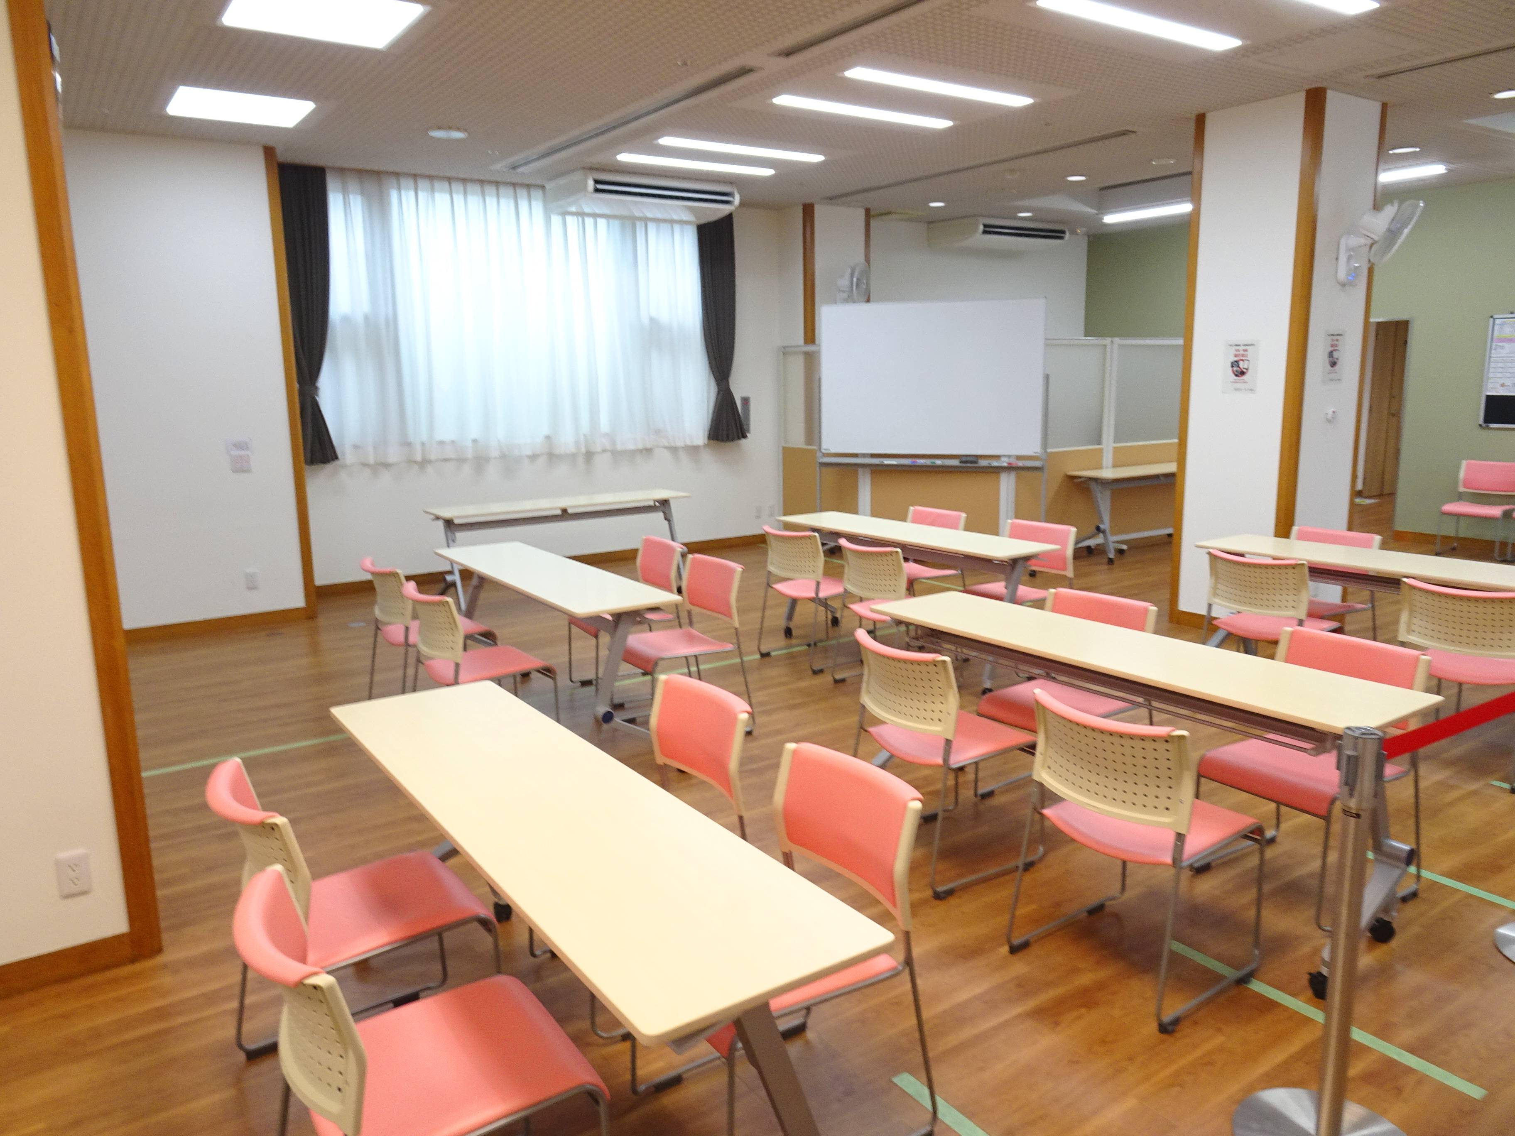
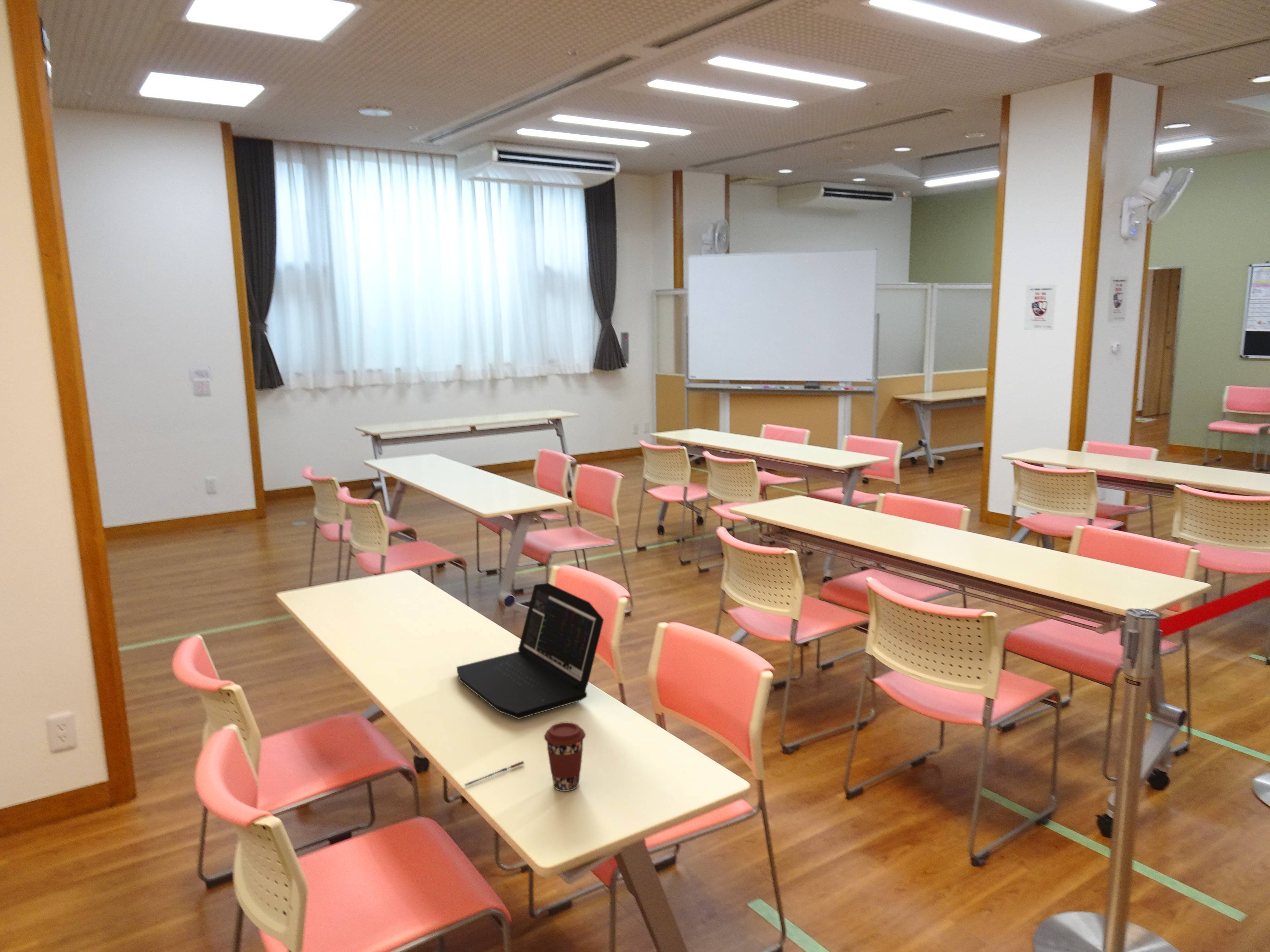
+ coffee cup (565, 757)
+ pen (495, 773)
+ laptop (525, 644)
